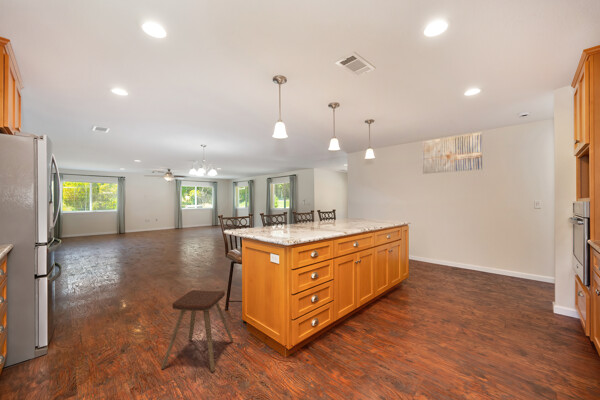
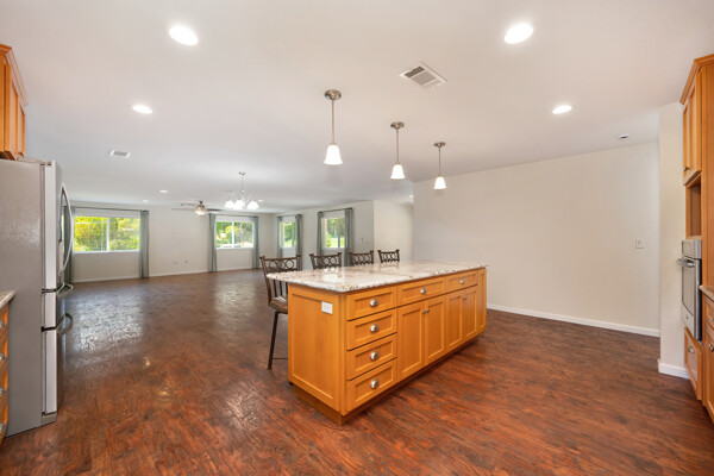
- wall art (450, 154)
- music stool (205, 325)
